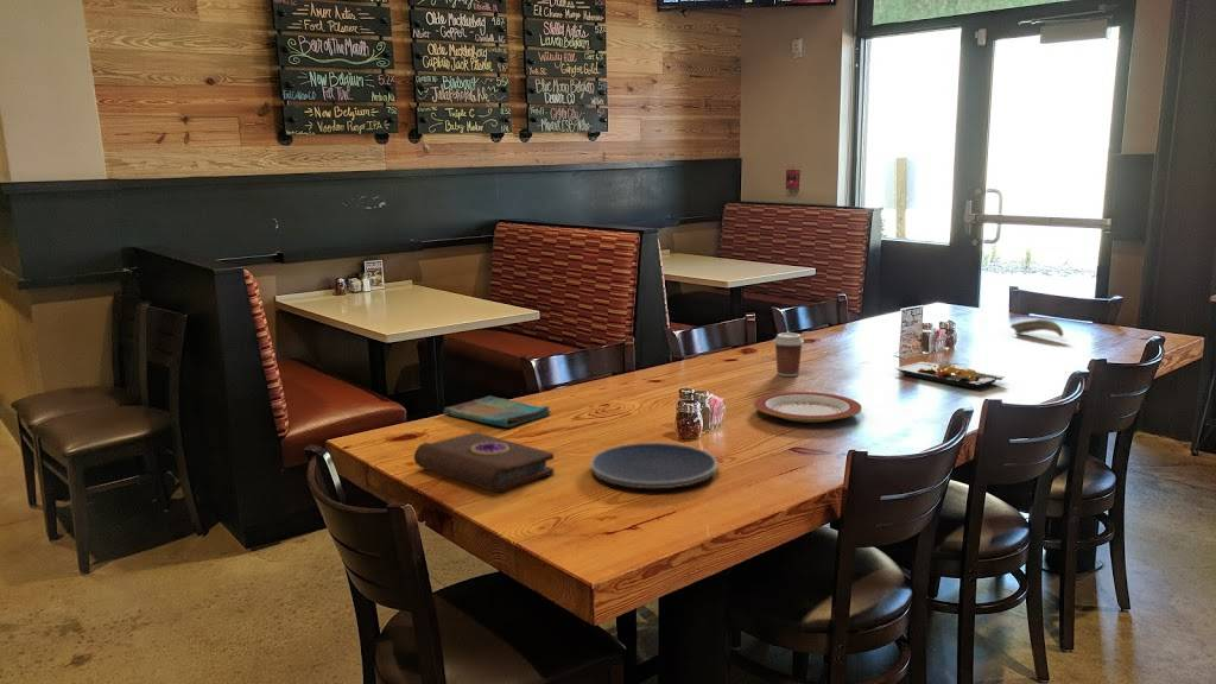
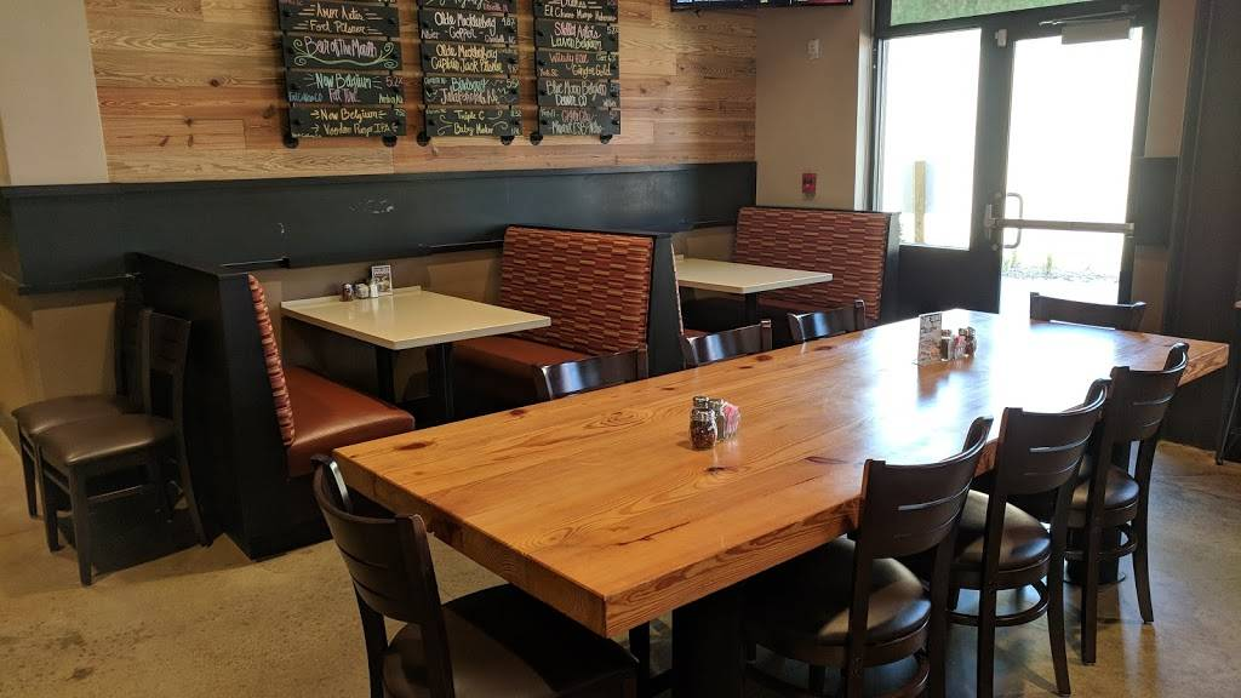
- coffee cup (787, 354)
- plate (946, 369)
- dish towel (496, 410)
- plate (653, 466)
- plate (806, 408)
- book (482, 458)
- animal claw (1039, 327)
